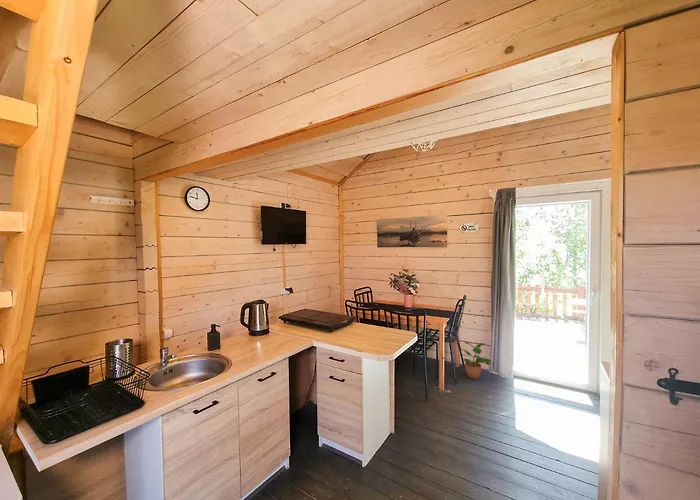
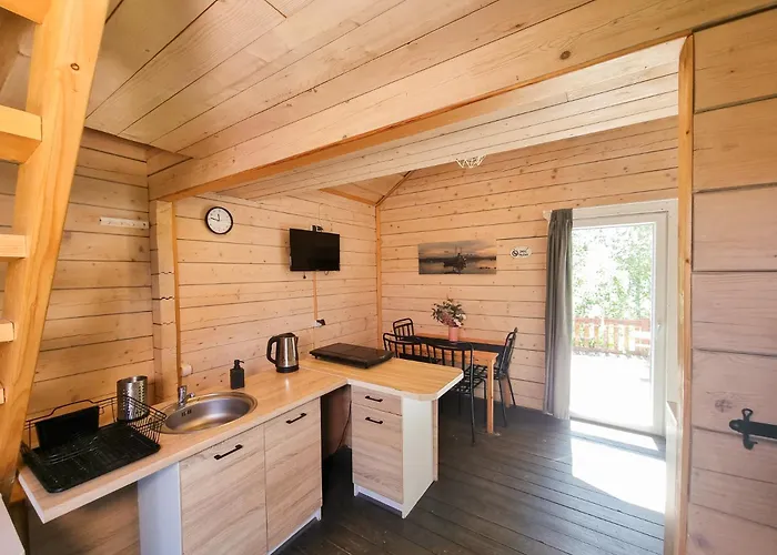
- potted plant (473, 358)
